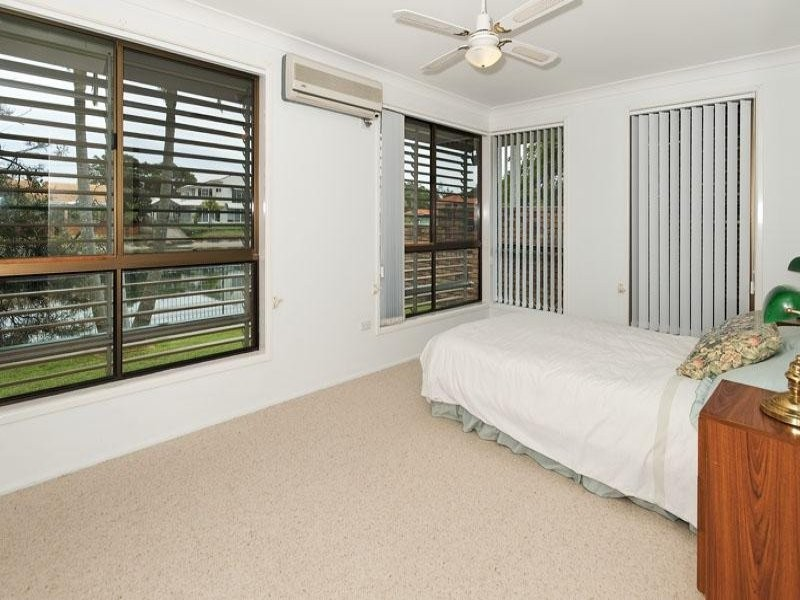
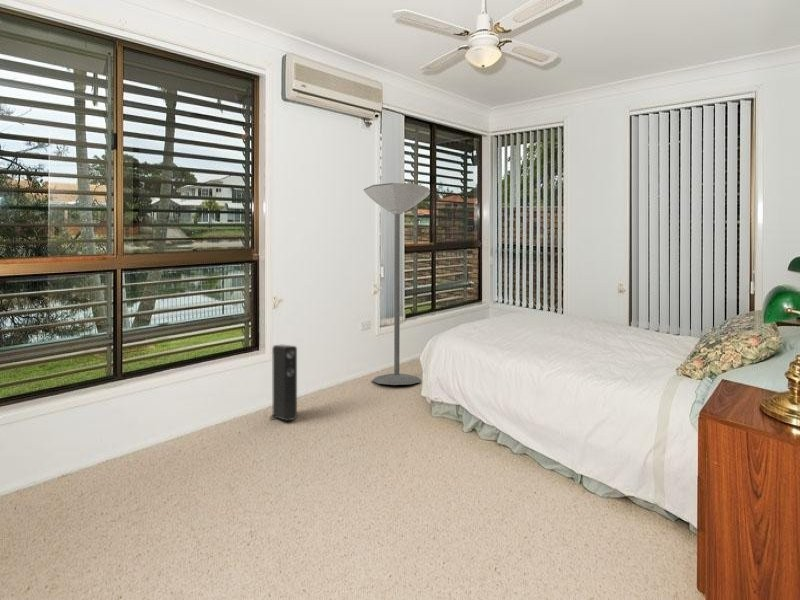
+ speaker (284, 382)
+ floor lamp (397, 285)
